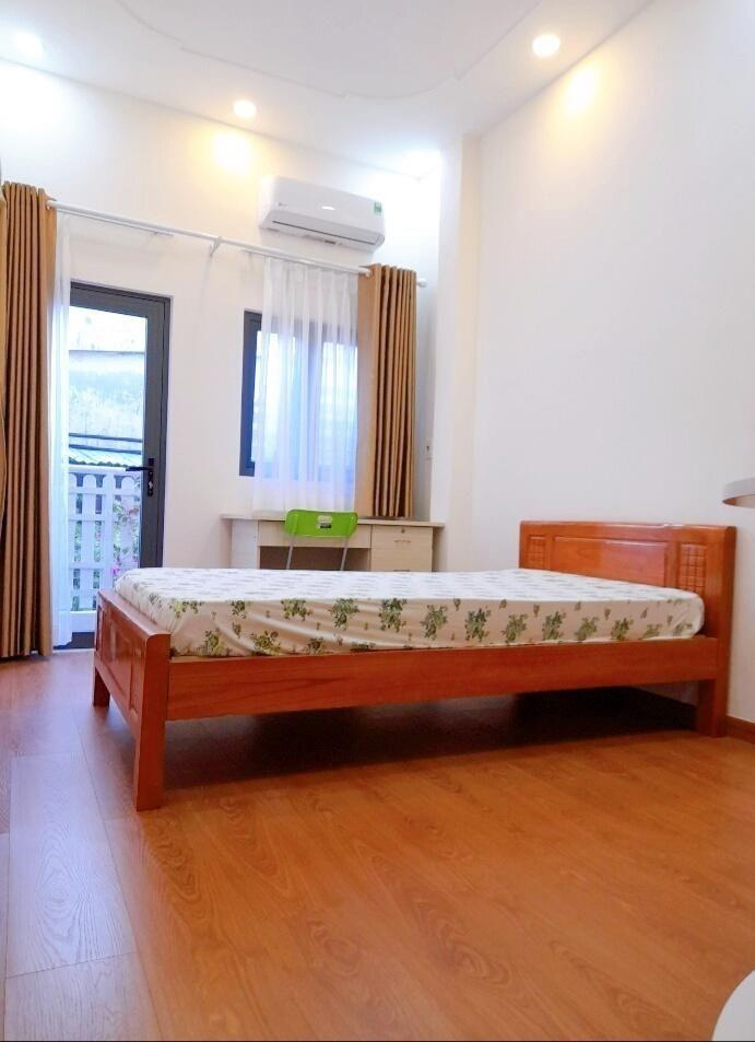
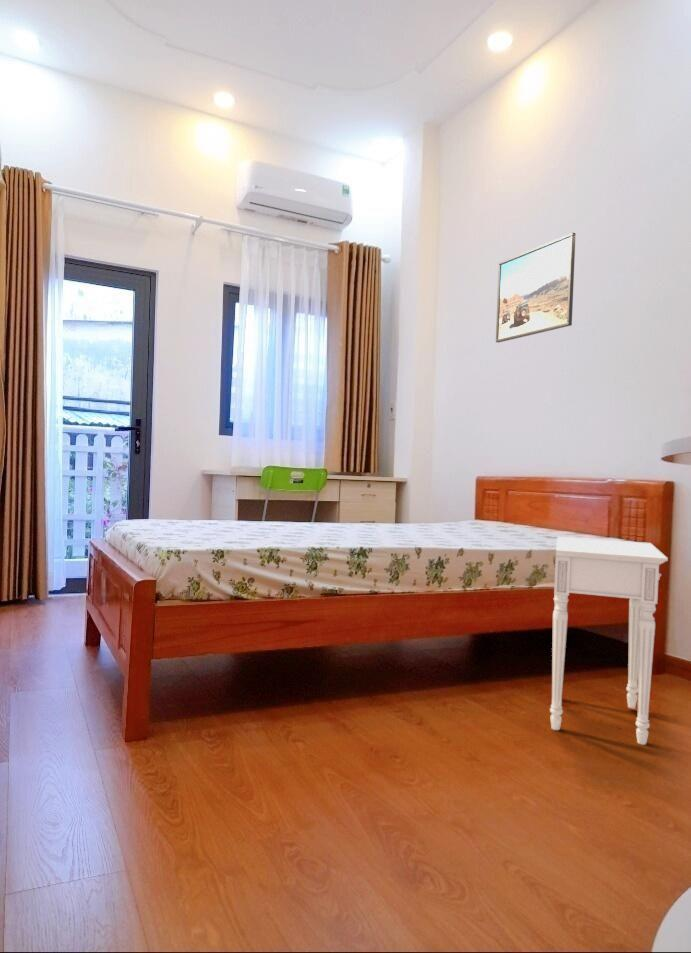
+ nightstand (629, 632)
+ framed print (532, 291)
